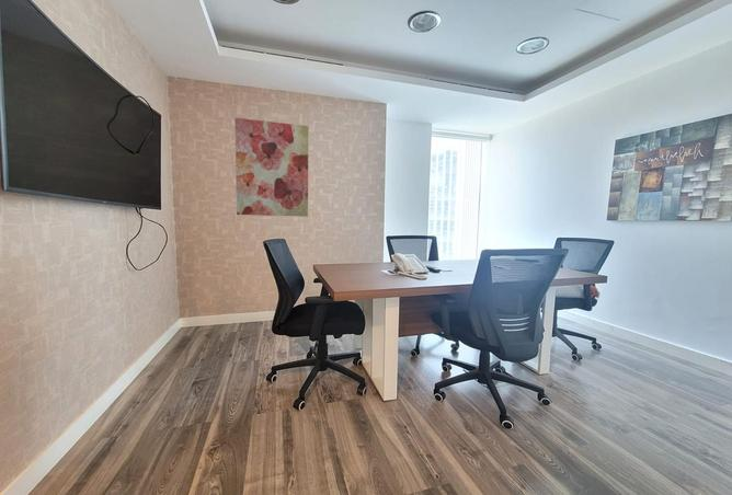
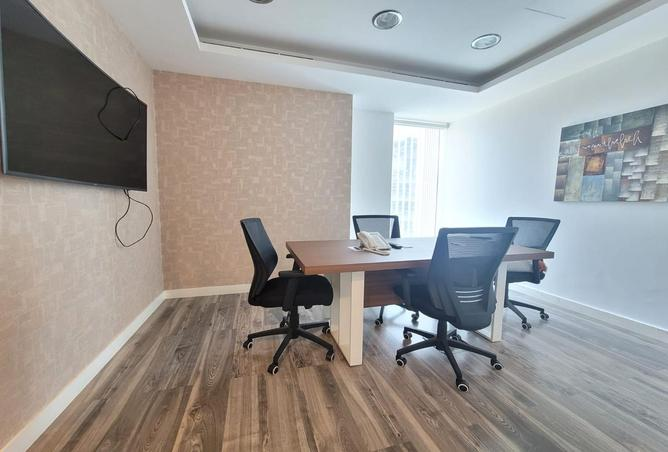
- wall art (273, 170)
